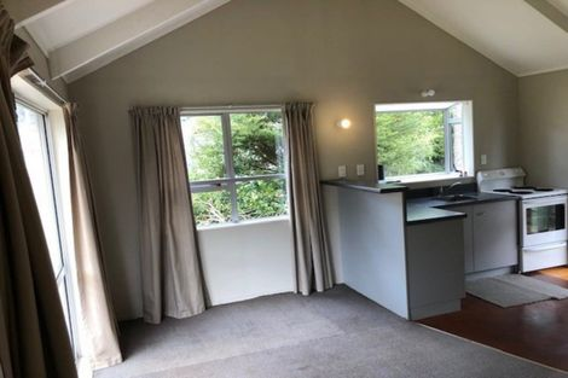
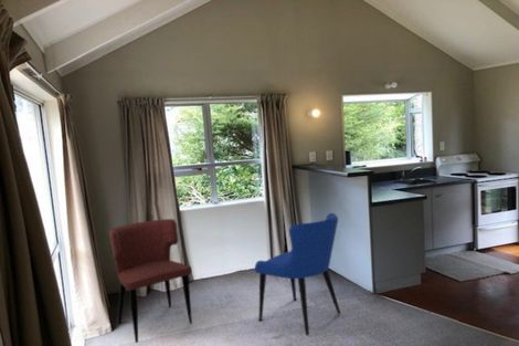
+ dining chair (296, 266)
+ dining chair (150, 275)
